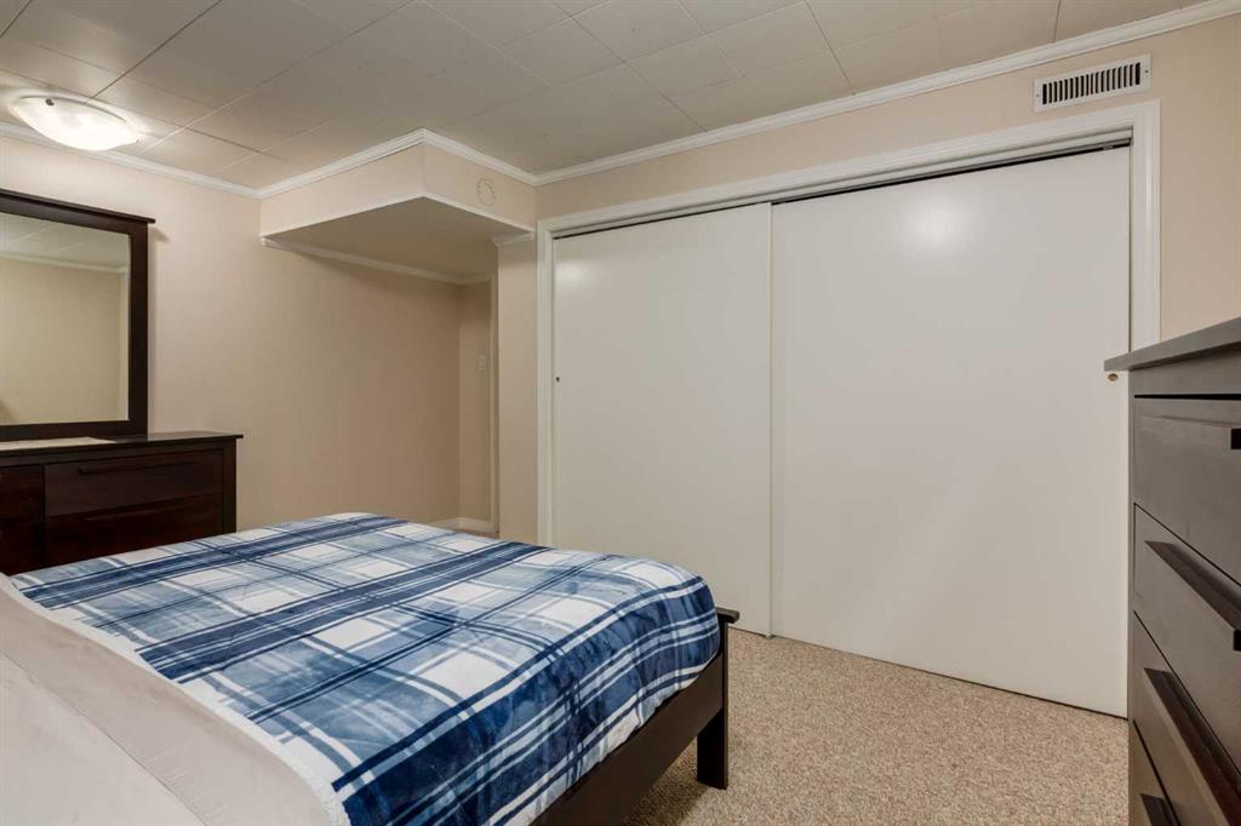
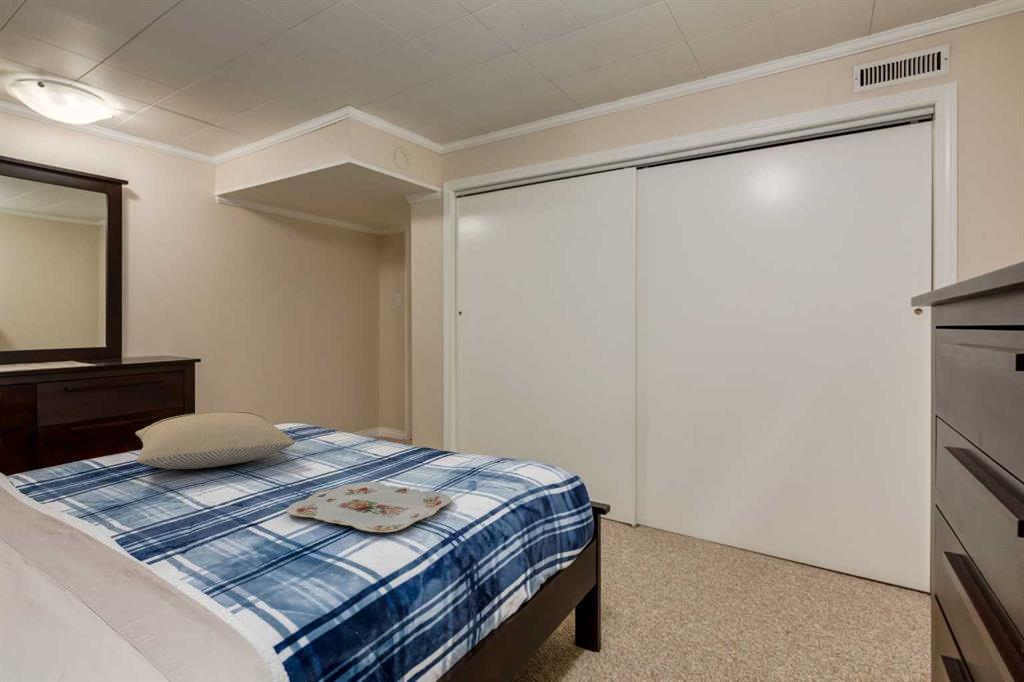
+ serving tray (371, 505)
+ pillow (213, 438)
